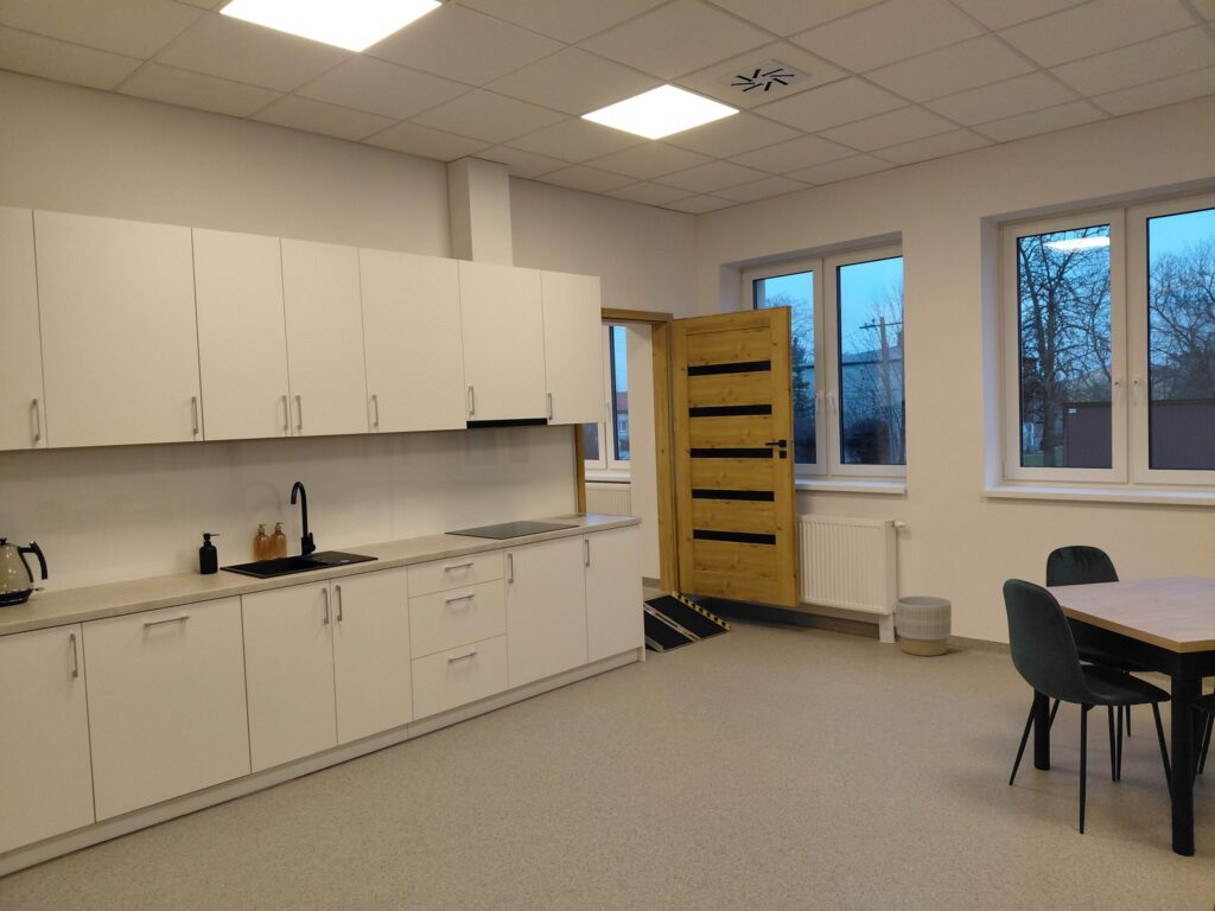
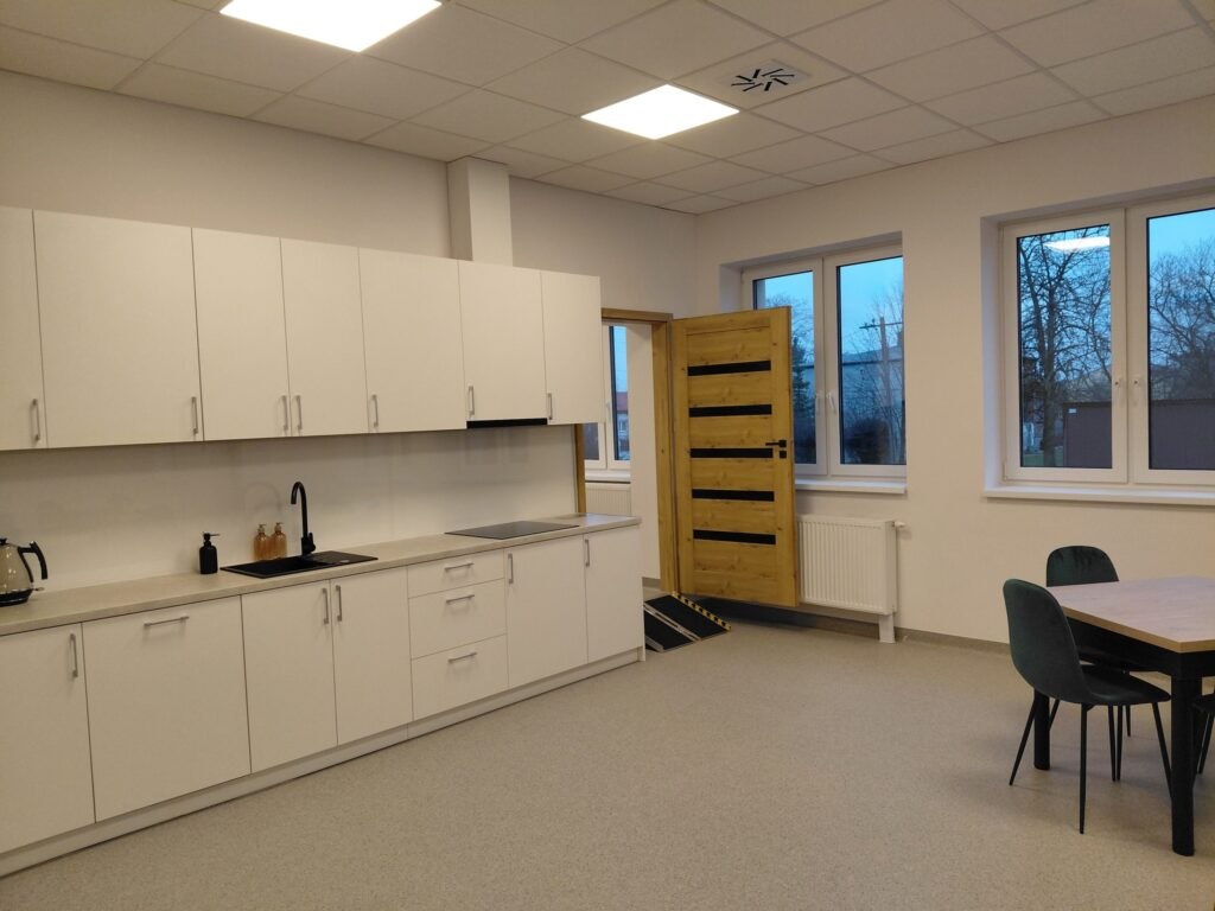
- planter (923, 625)
